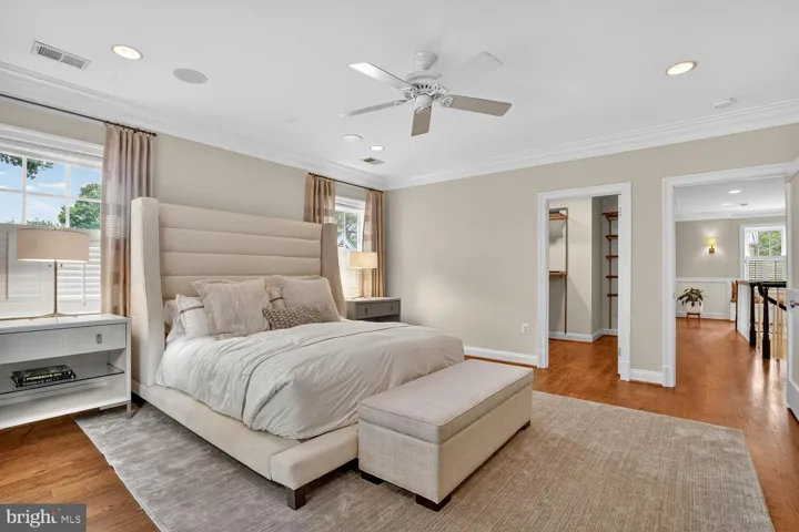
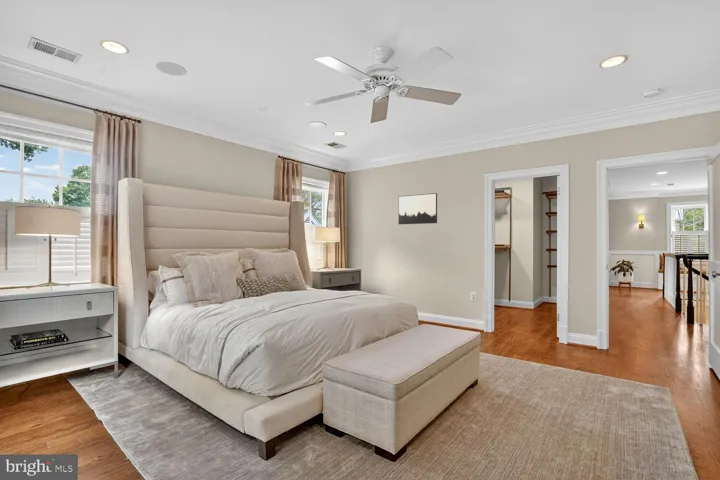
+ wall art (417, 209)
